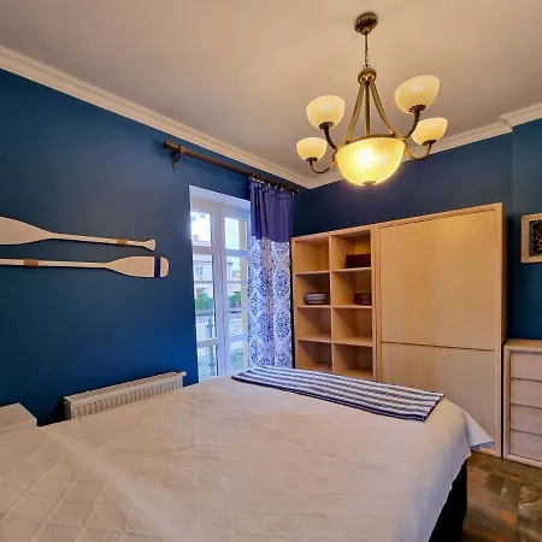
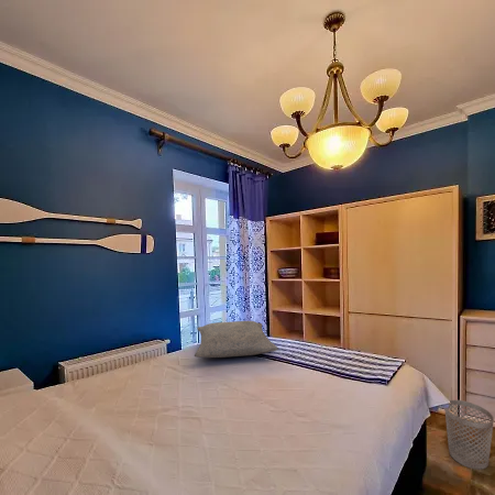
+ wastebasket (469, 433)
+ pillow (233, 338)
